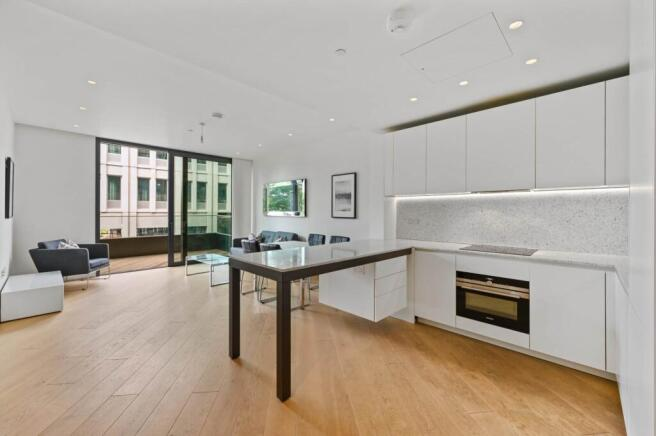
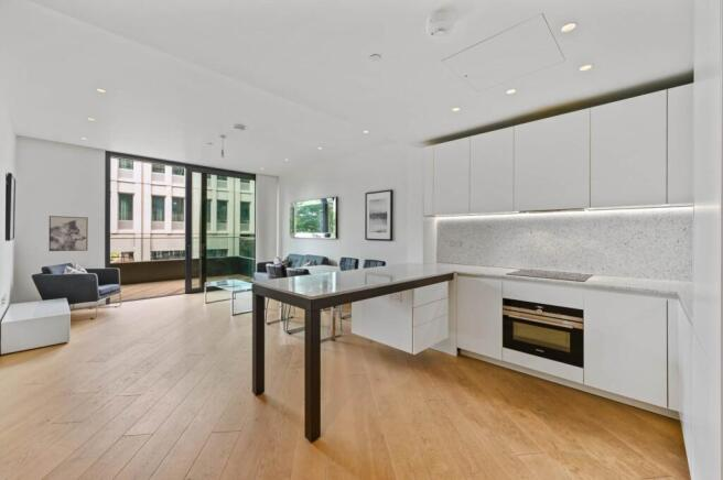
+ wall art (68, 233)
